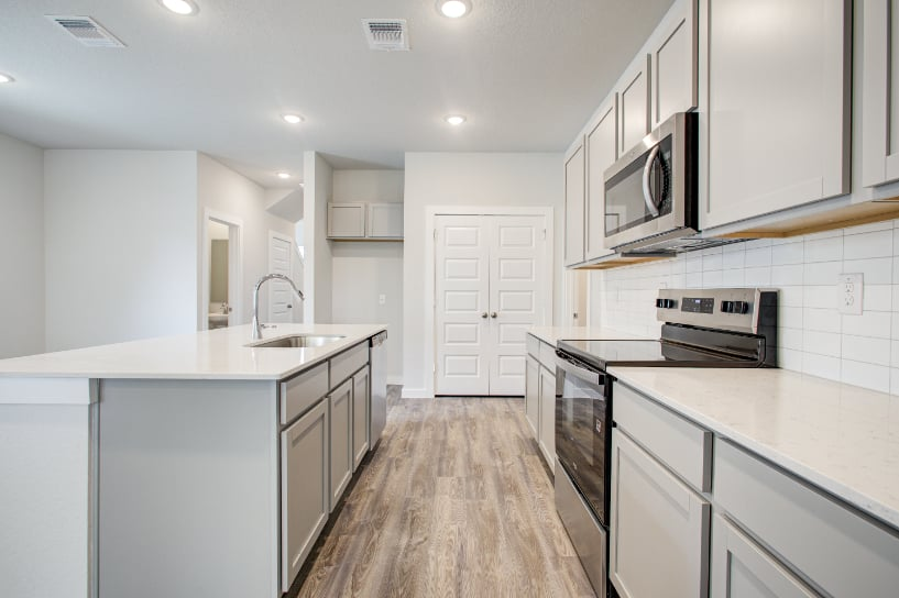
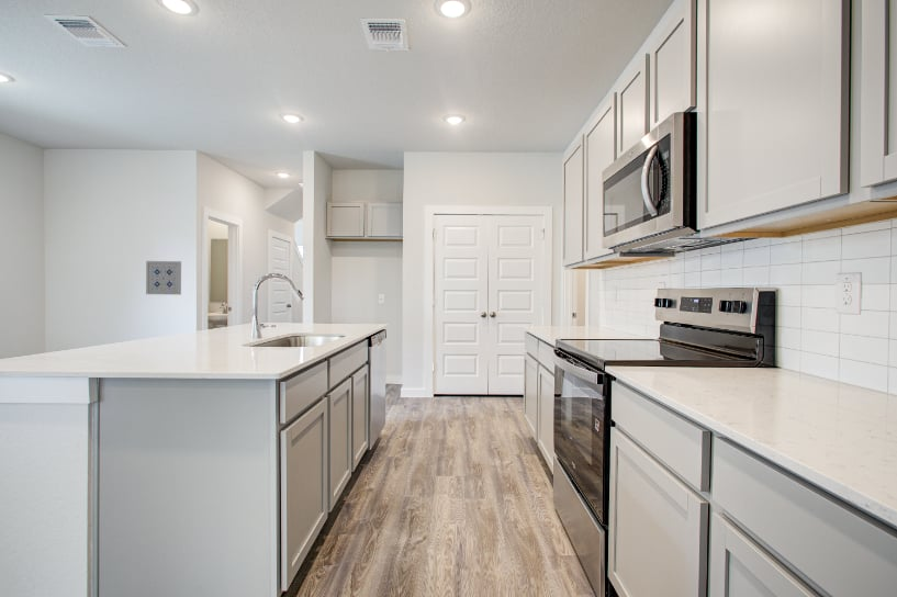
+ wall art (164, 278)
